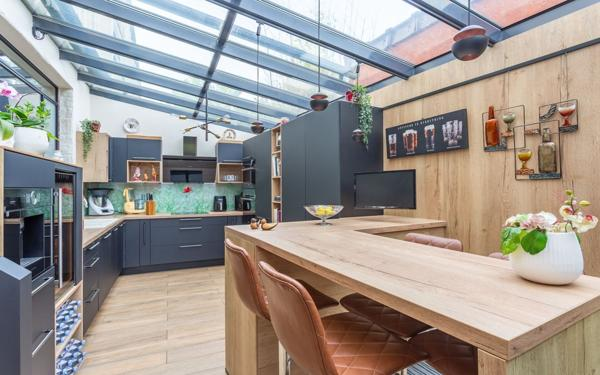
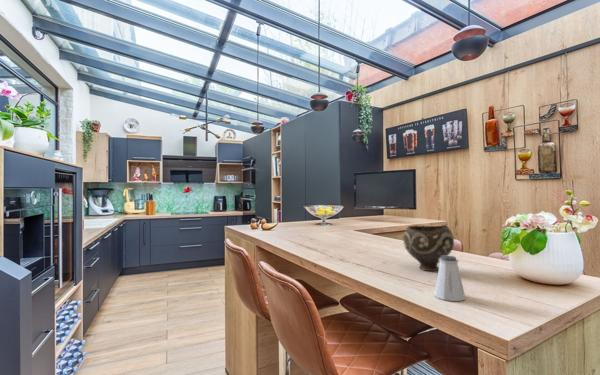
+ bowl (428, 247)
+ saltshaker (449, 276)
